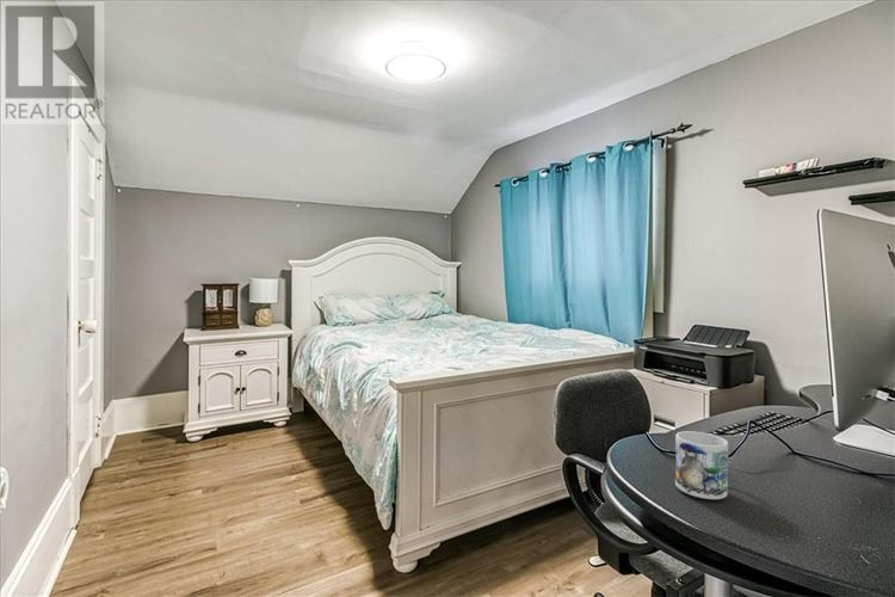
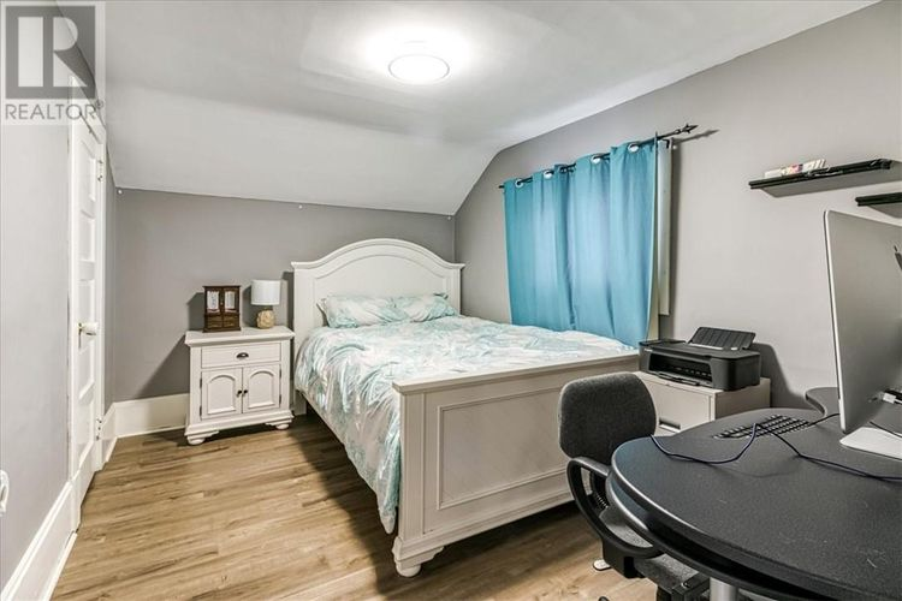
- mug (704, 462)
